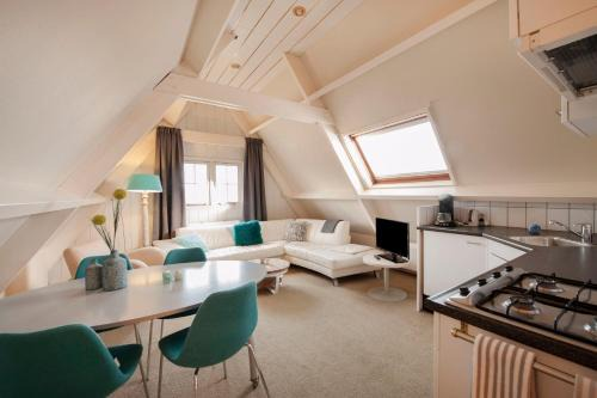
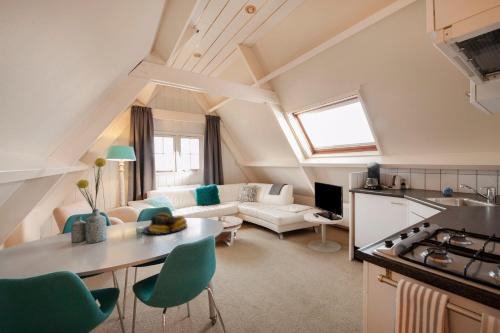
+ fruit bowl (165, 220)
